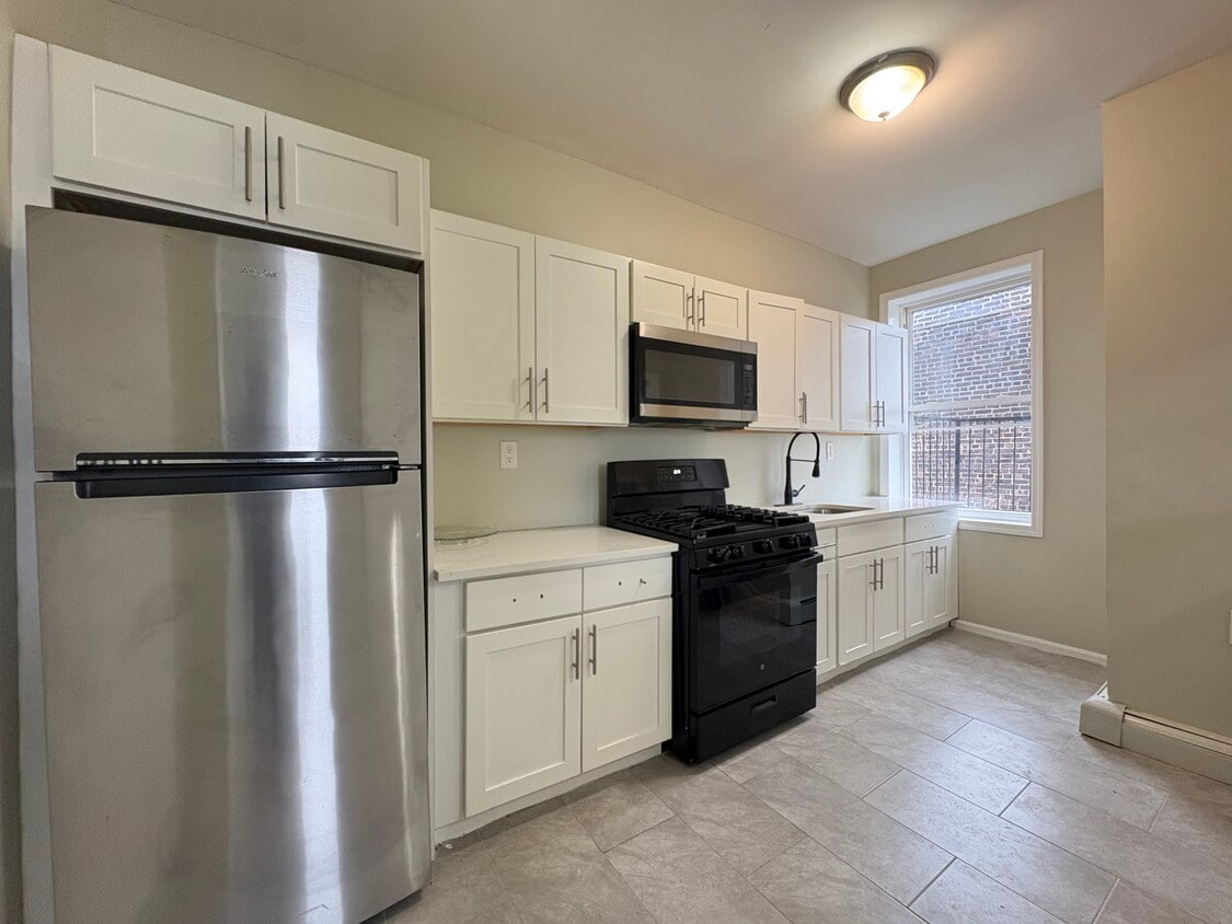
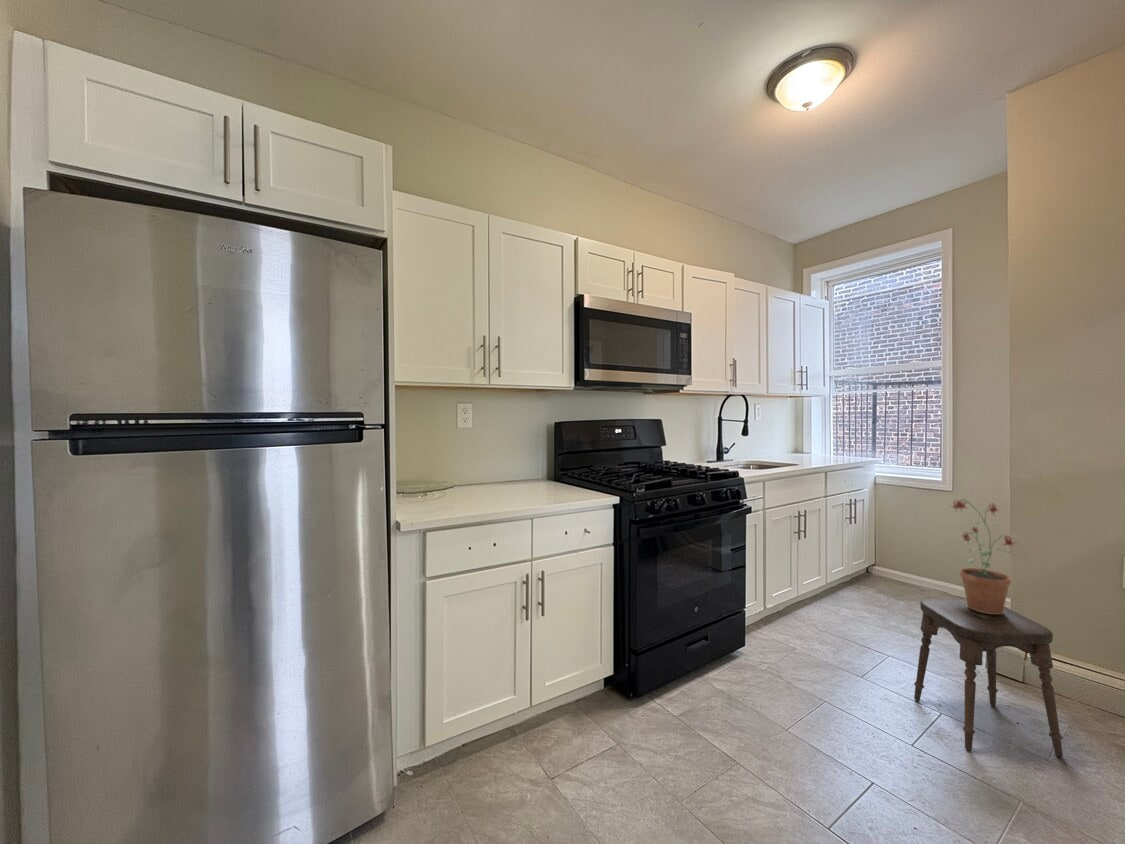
+ potted plant (985, 555)
+ stool (981, 665)
